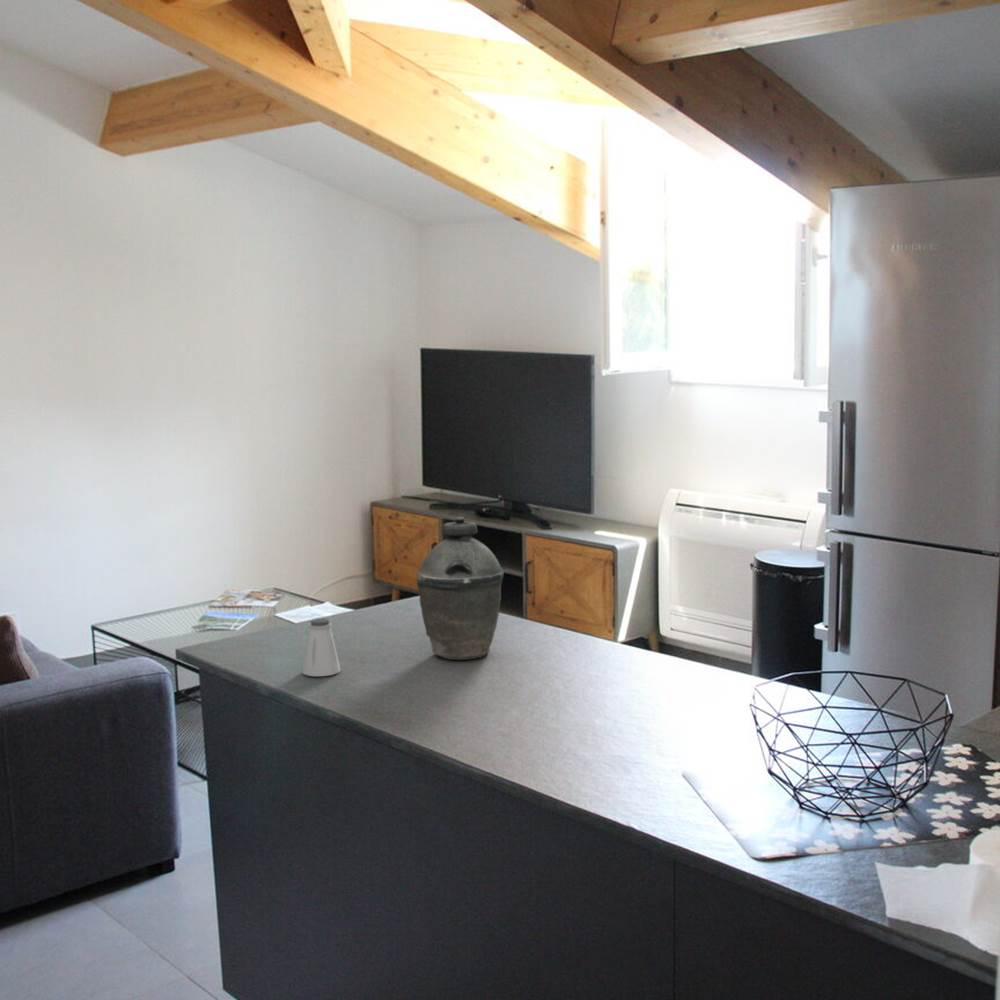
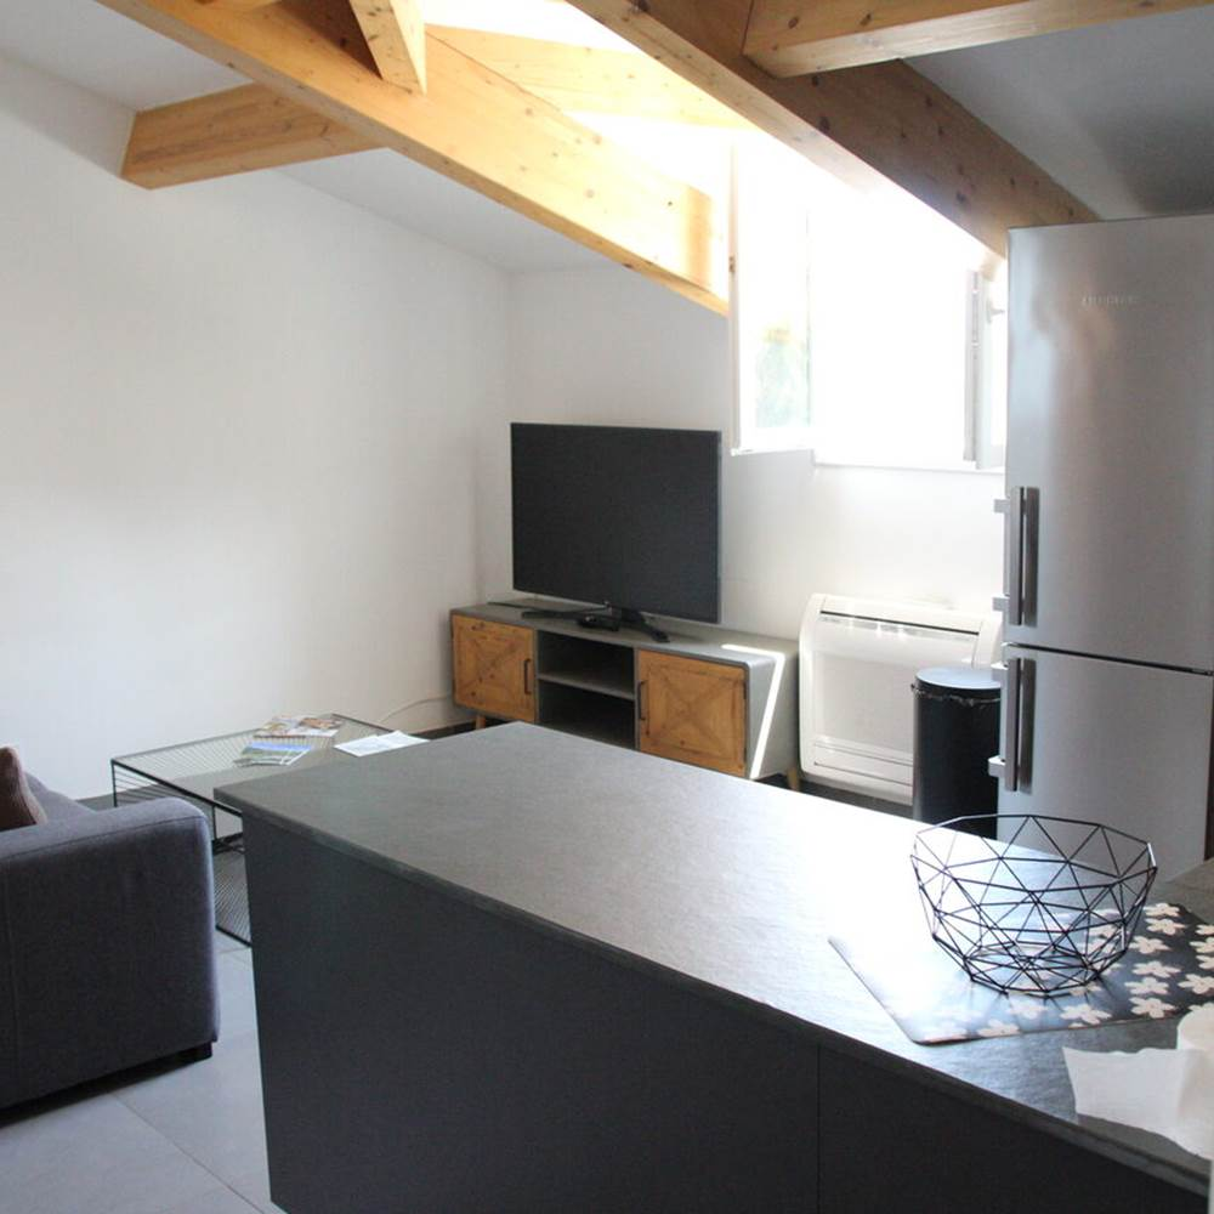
- kettle (460, 585)
- saltshaker (320, 646)
